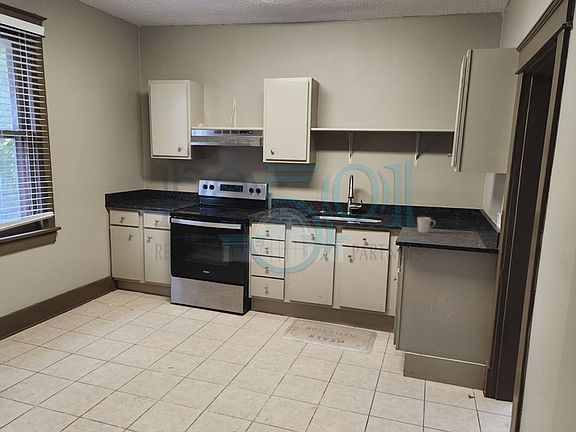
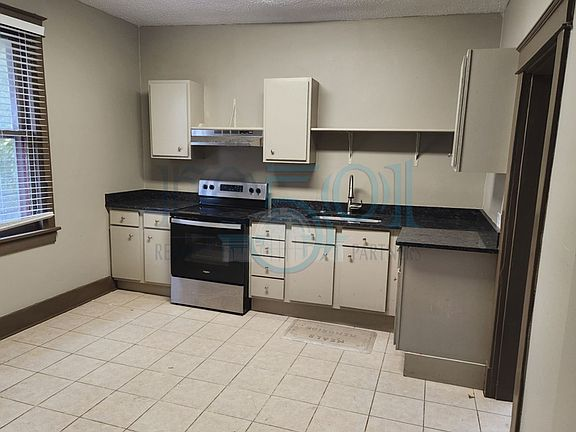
- mug (425, 225)
